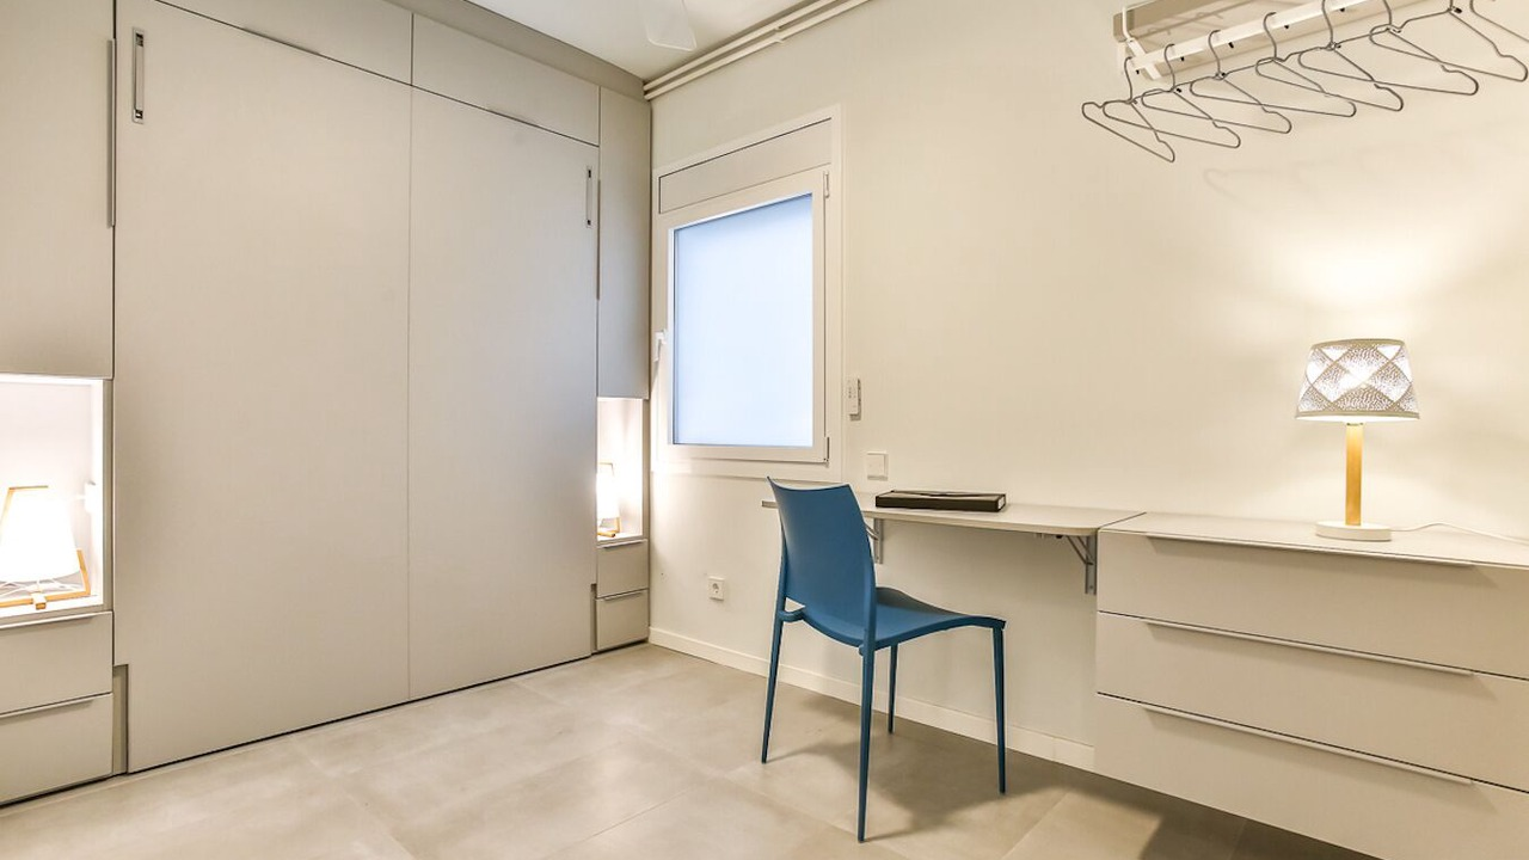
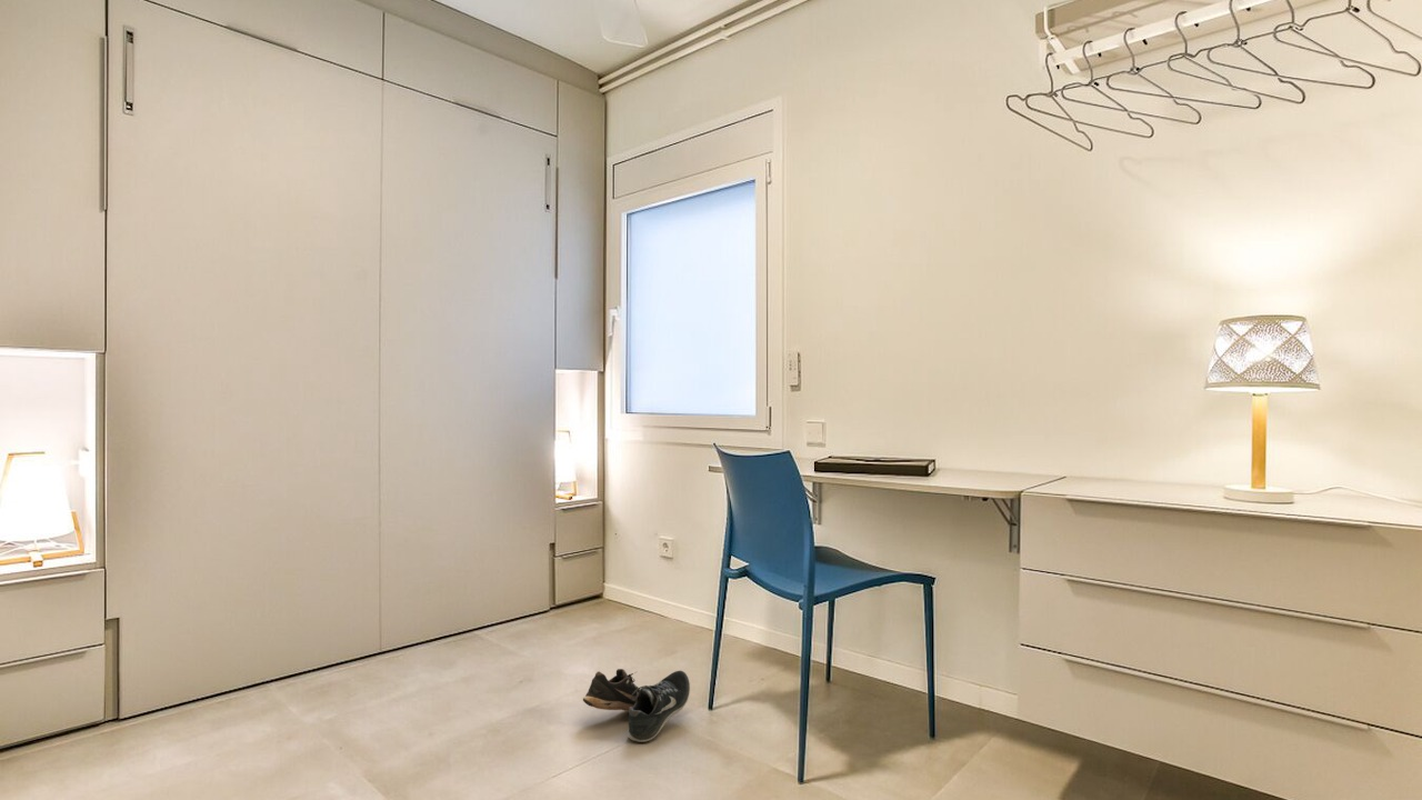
+ shoe (638, 696)
